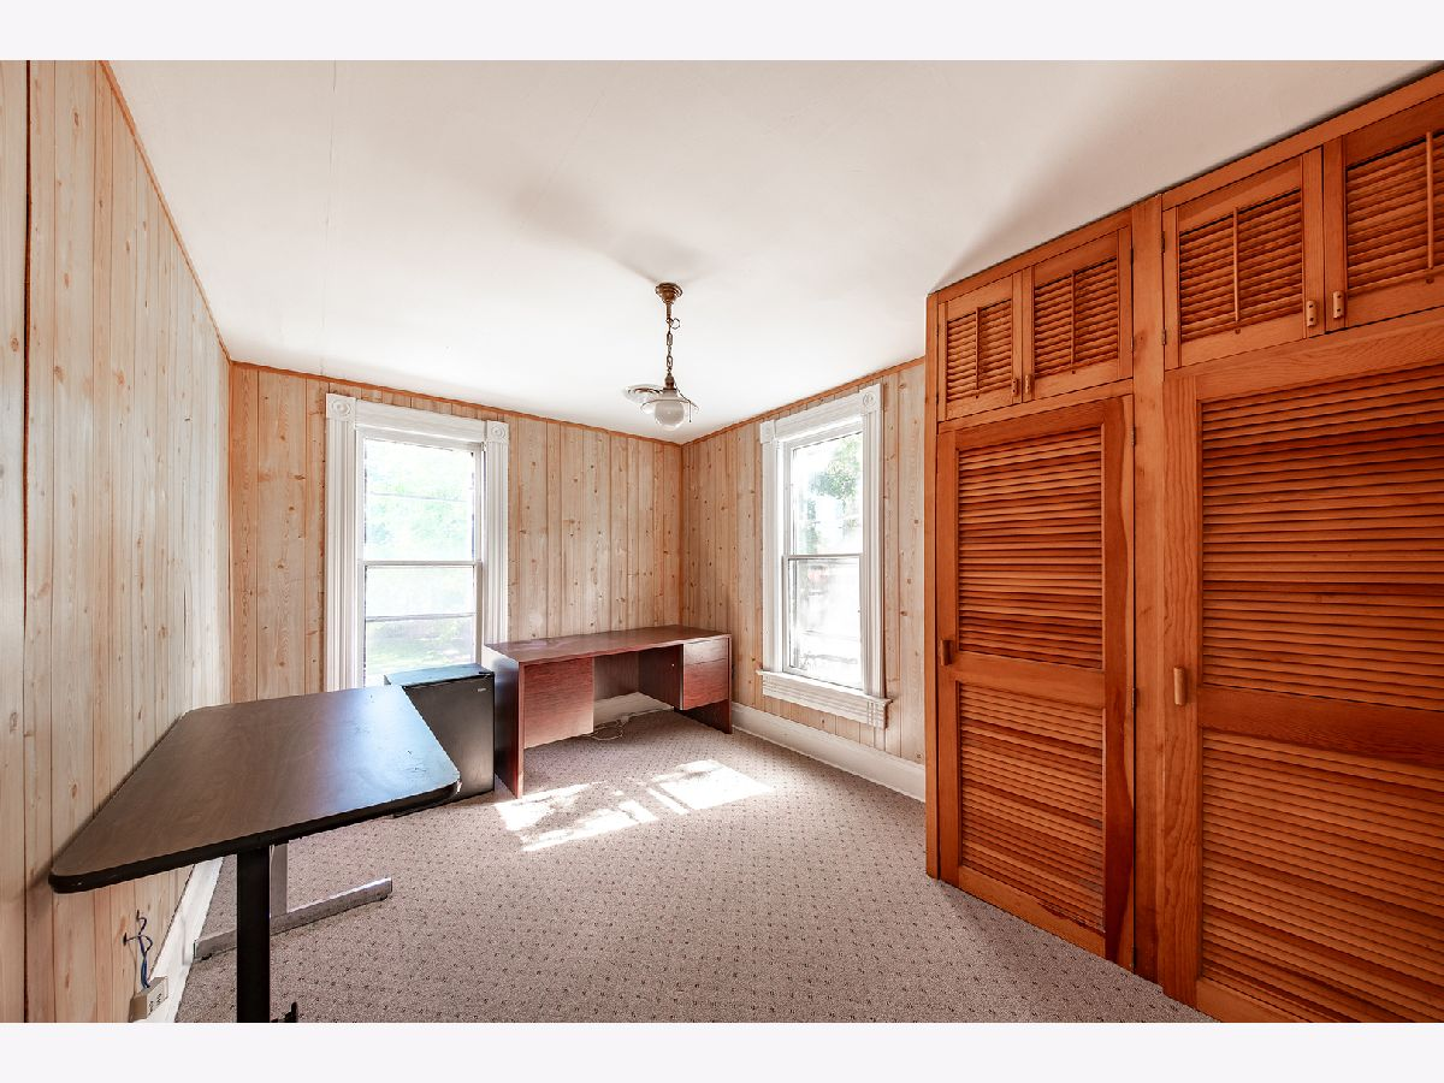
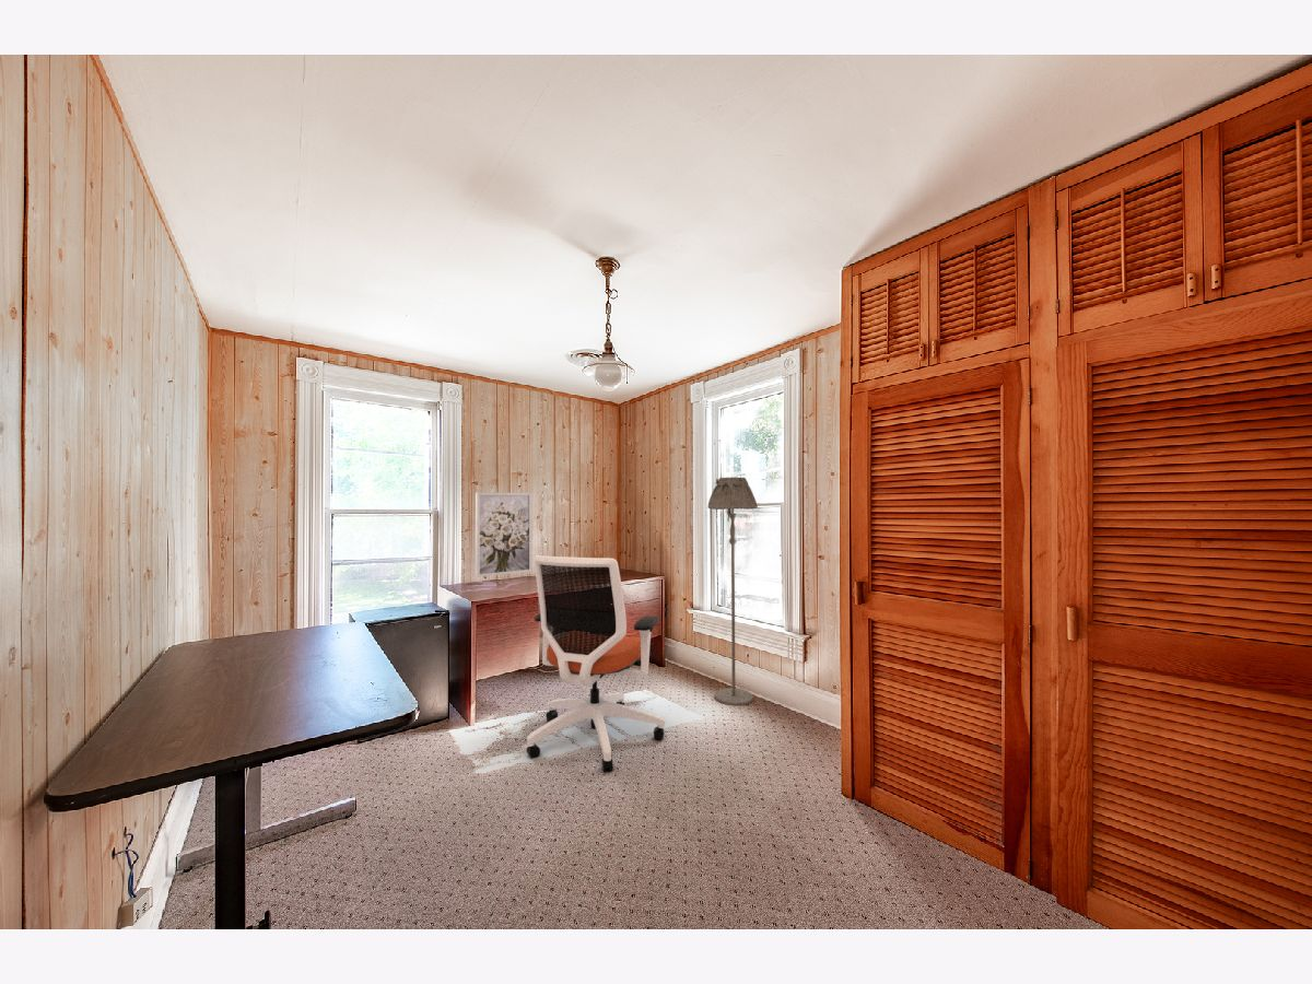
+ wall art (504, 532)
+ office chair (597, 642)
+ floor lamp (733, 587)
